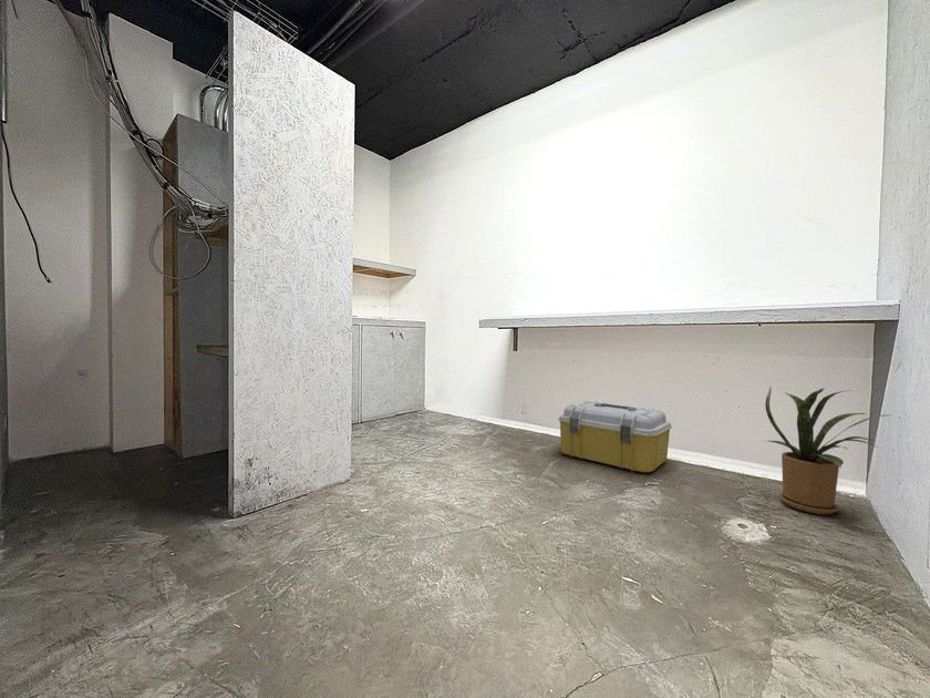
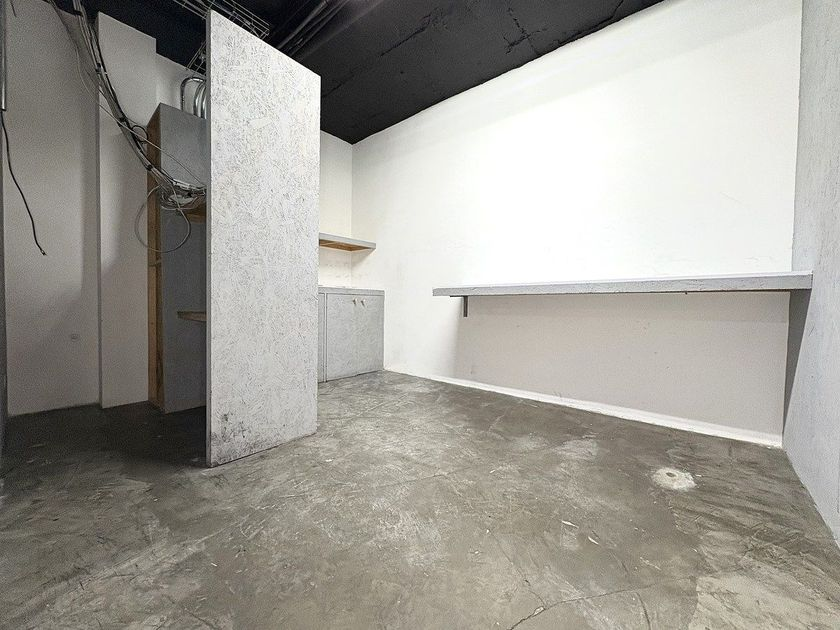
- house plant (818, 445)
- storage box (613, 431)
